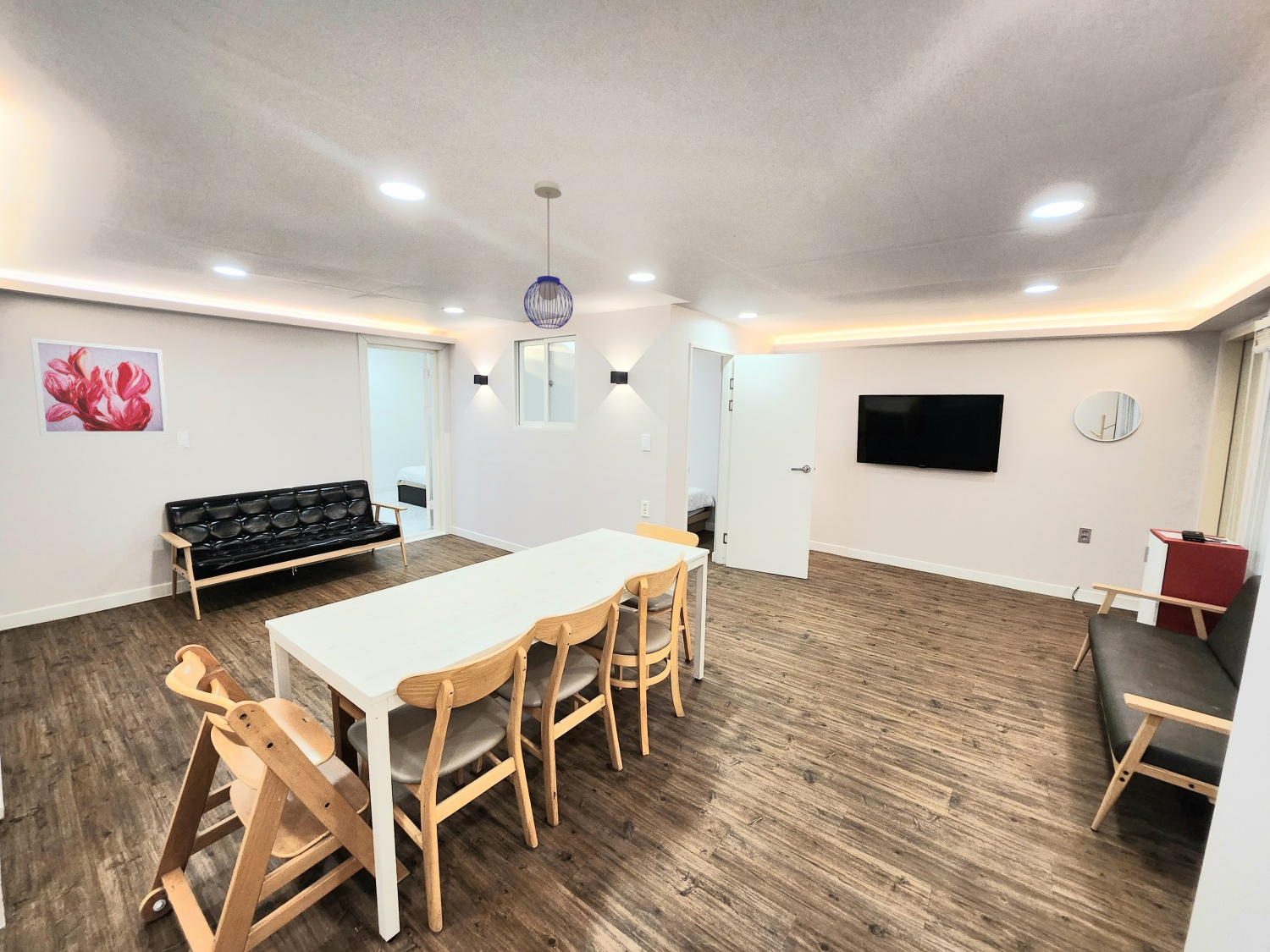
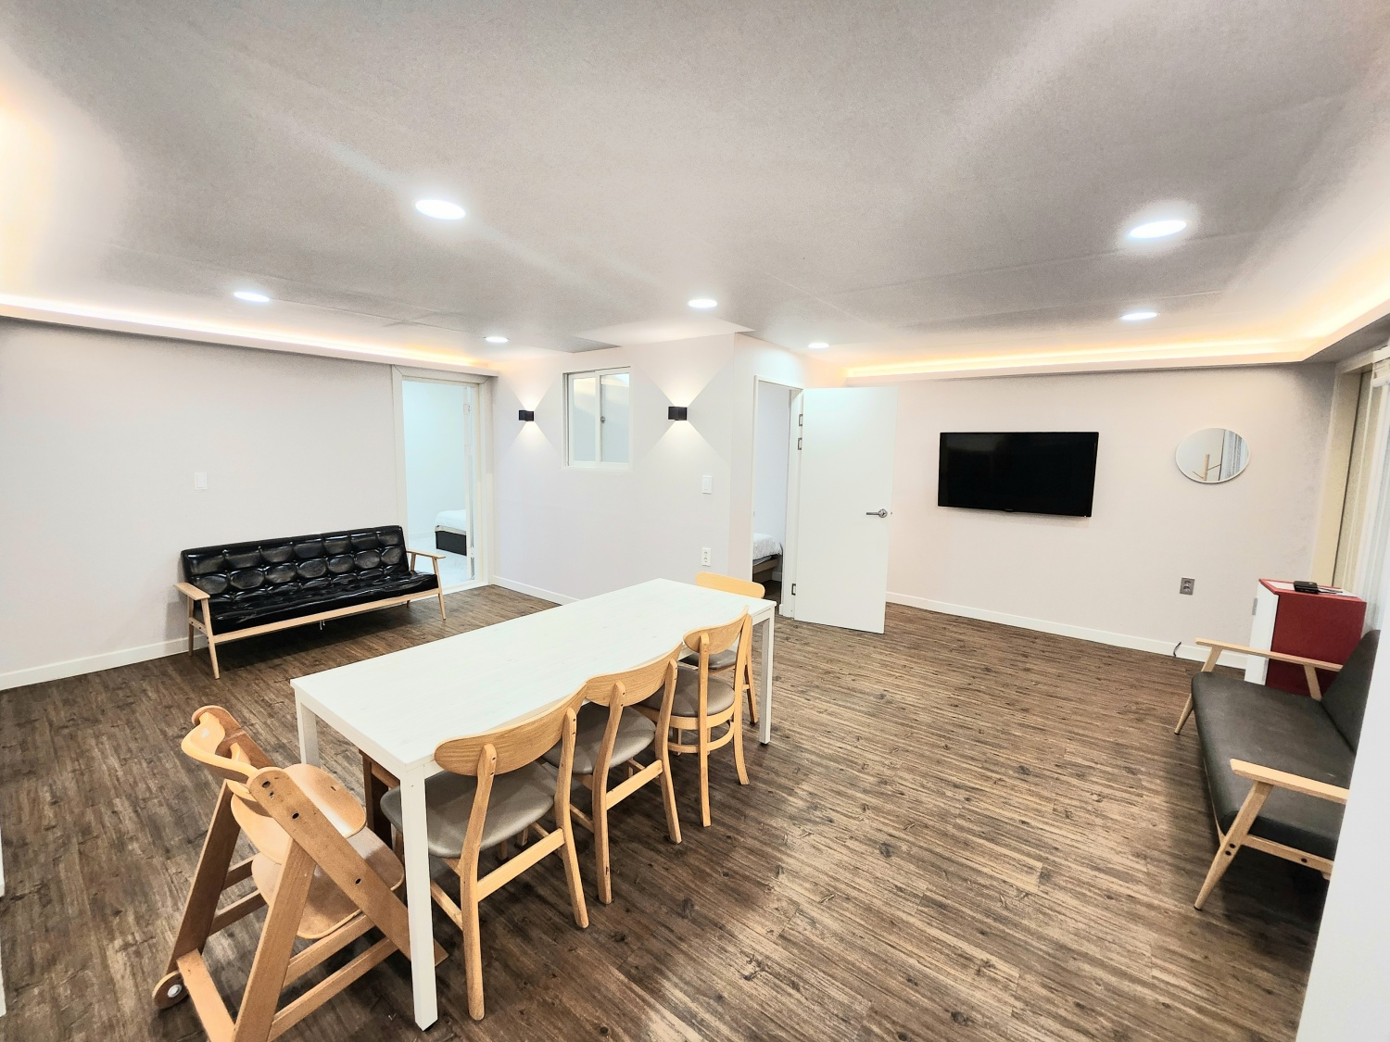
- pendant light (548, 257)
- wall art (104, 390)
